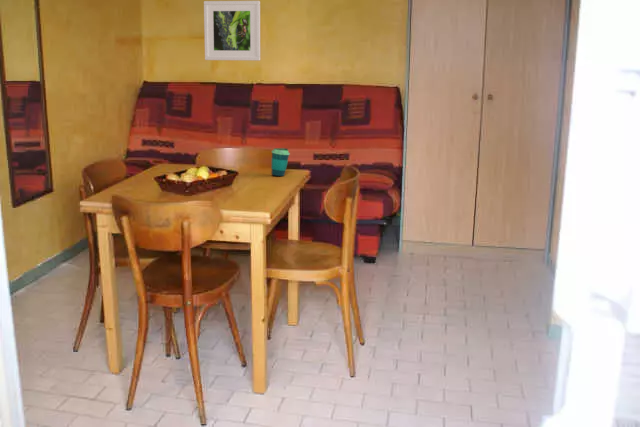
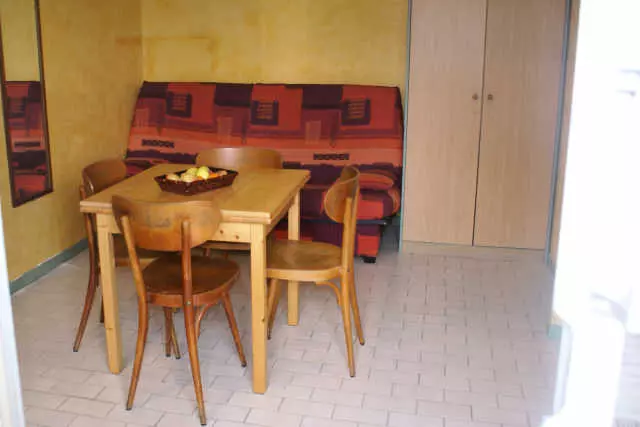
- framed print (232, 30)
- cup (280, 162)
